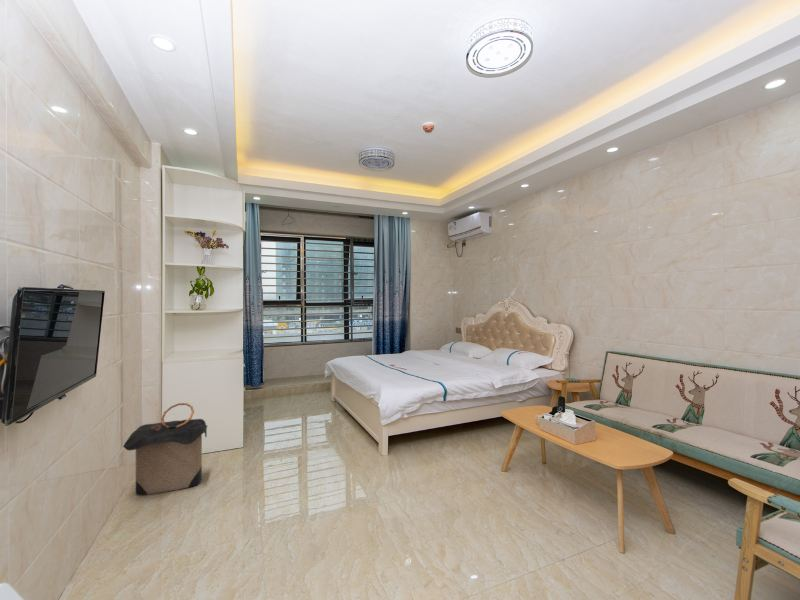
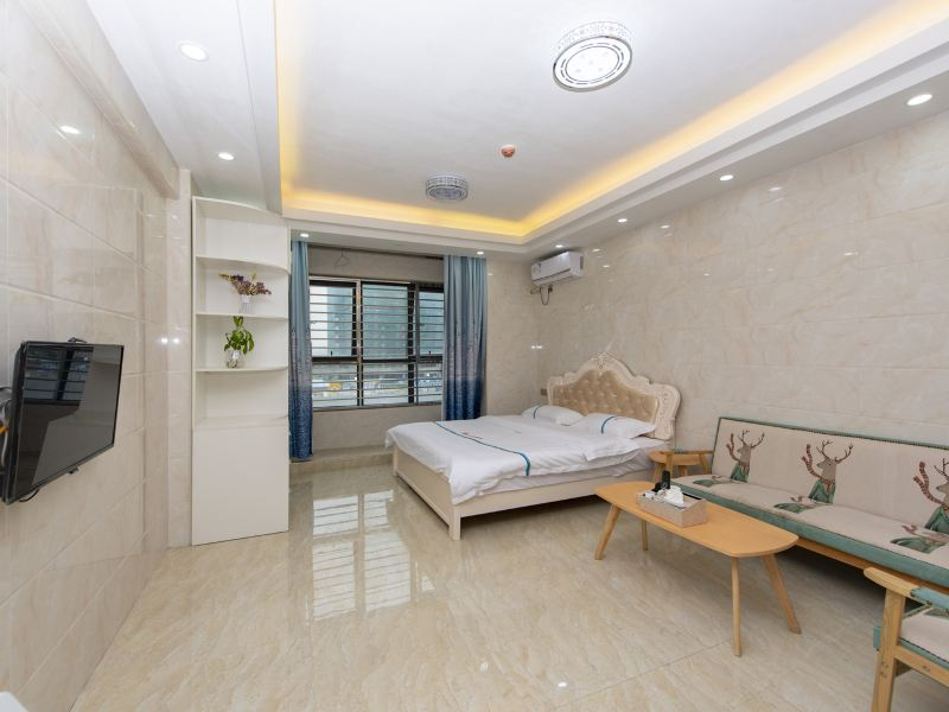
- laundry hamper (168, 446)
